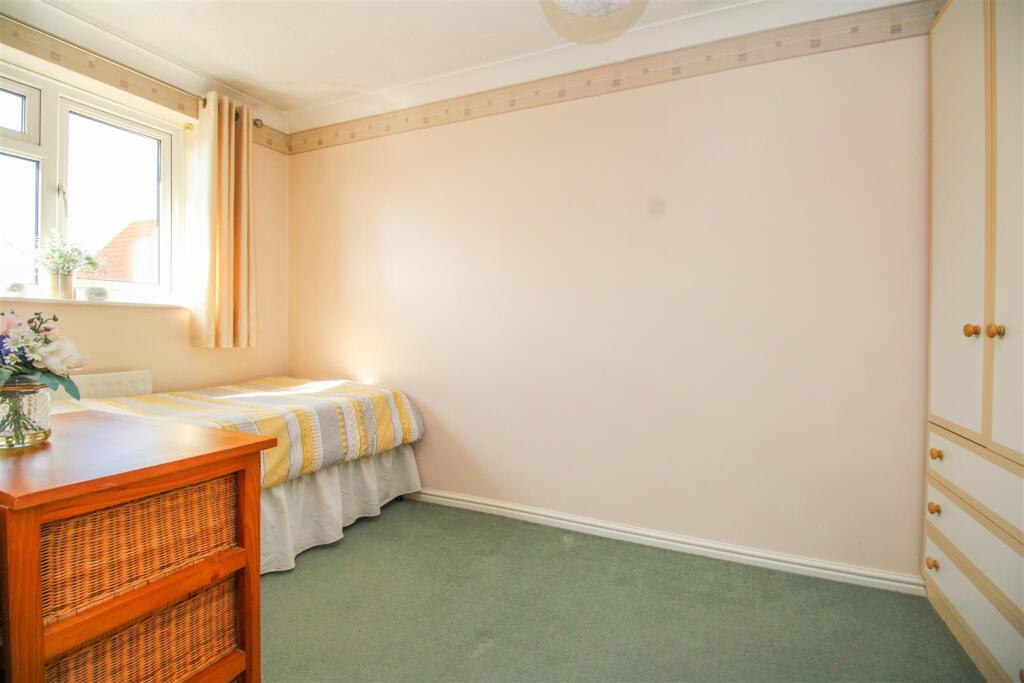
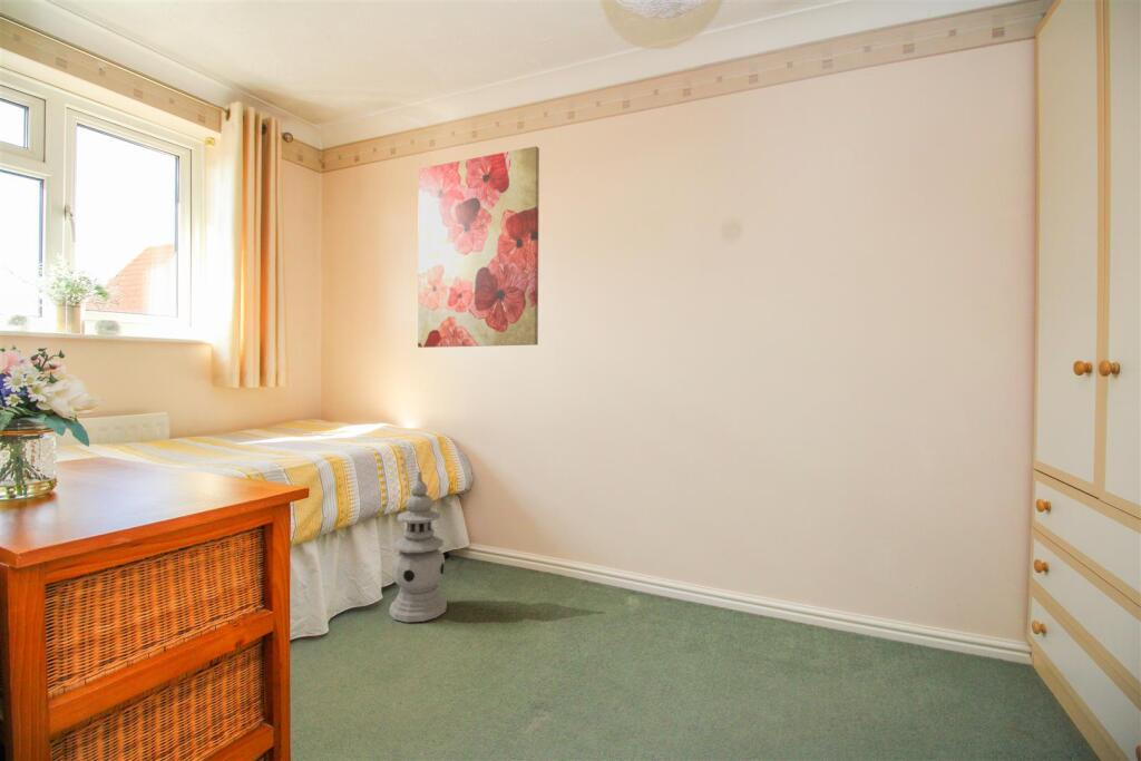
+ lantern (419, 540)
+ wall art (475, 252)
